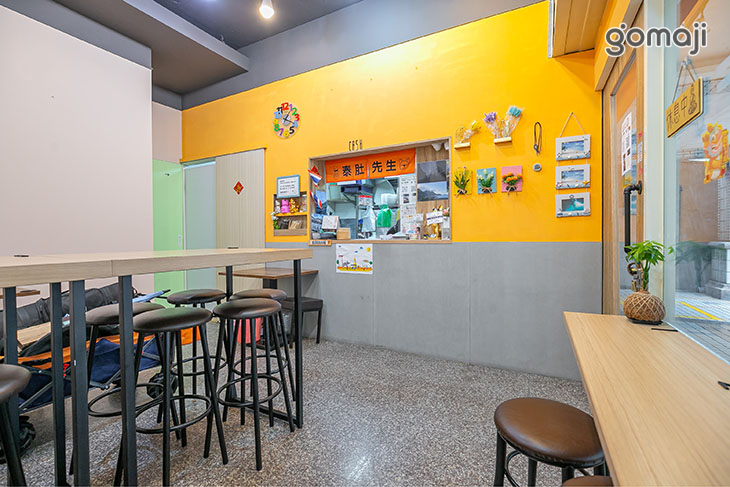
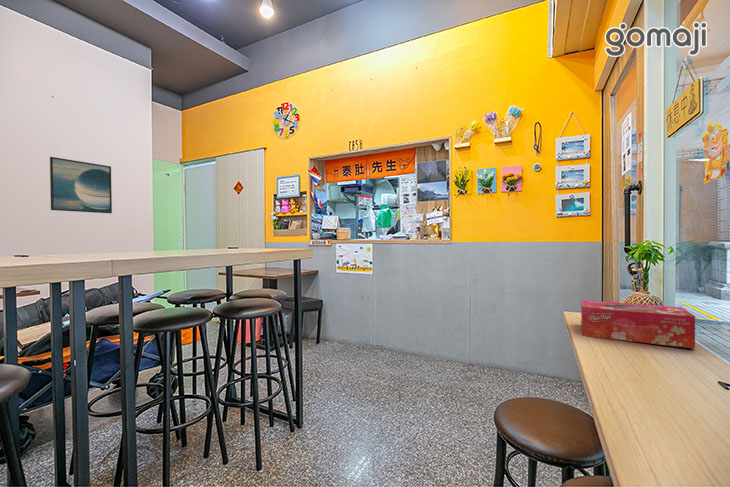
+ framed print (82, 186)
+ tissue box (631, 321)
